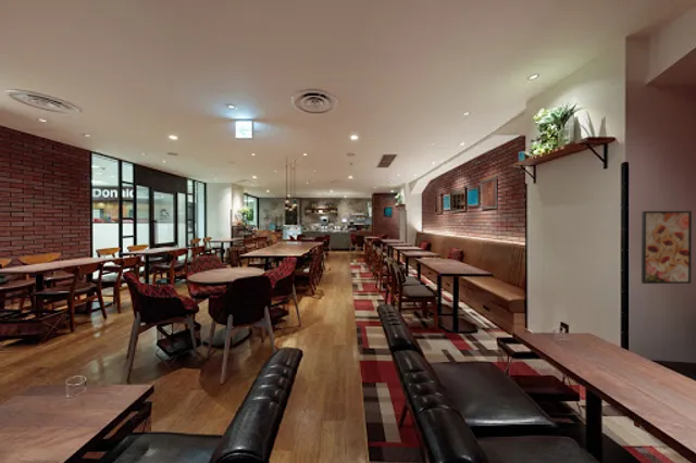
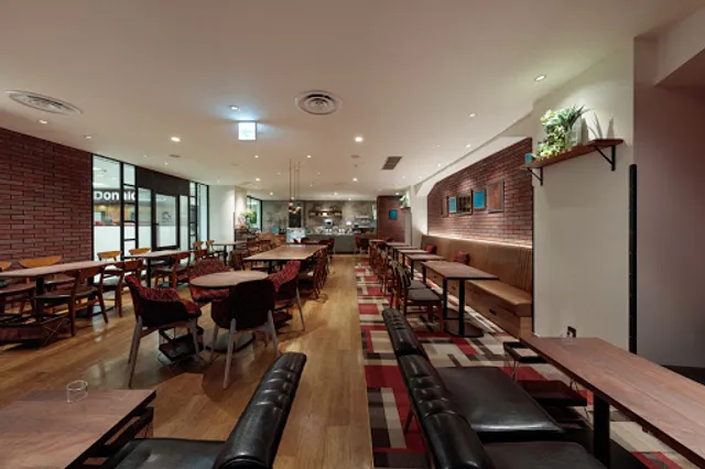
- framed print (666, 247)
